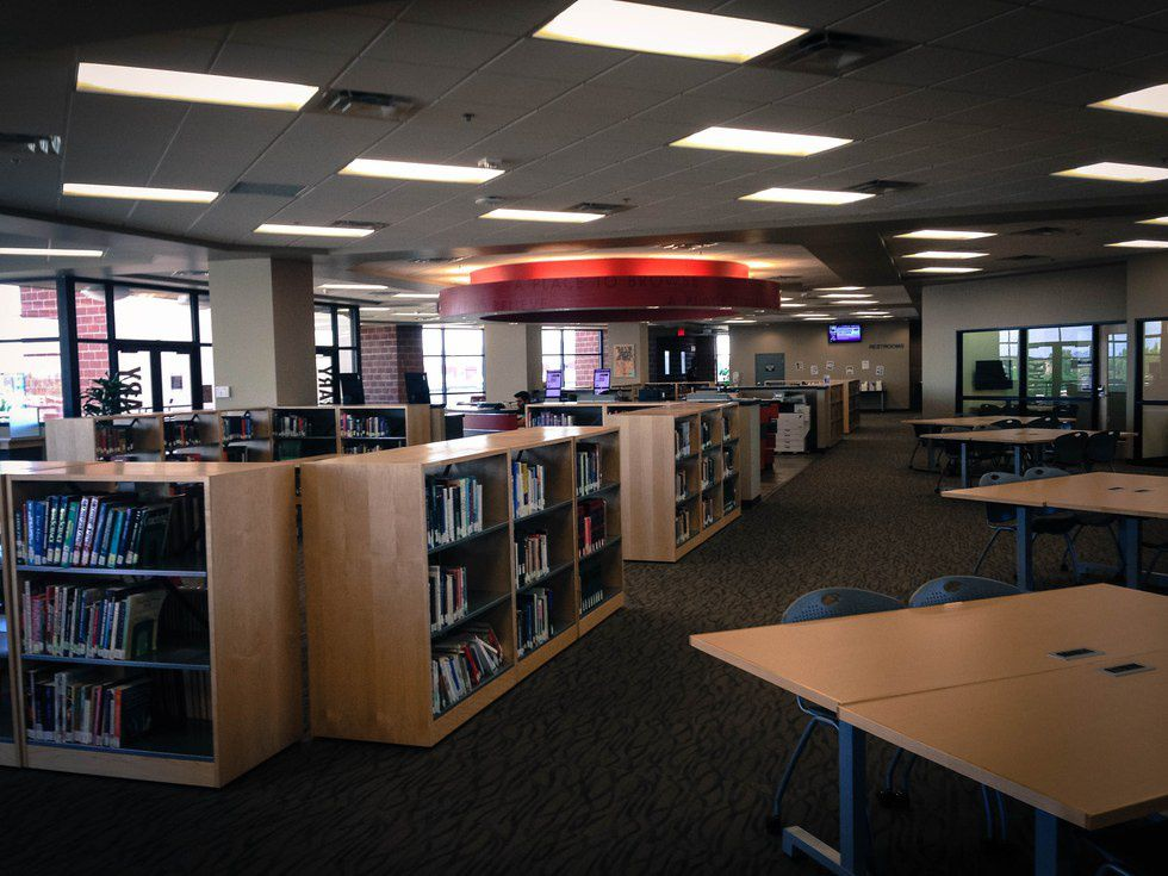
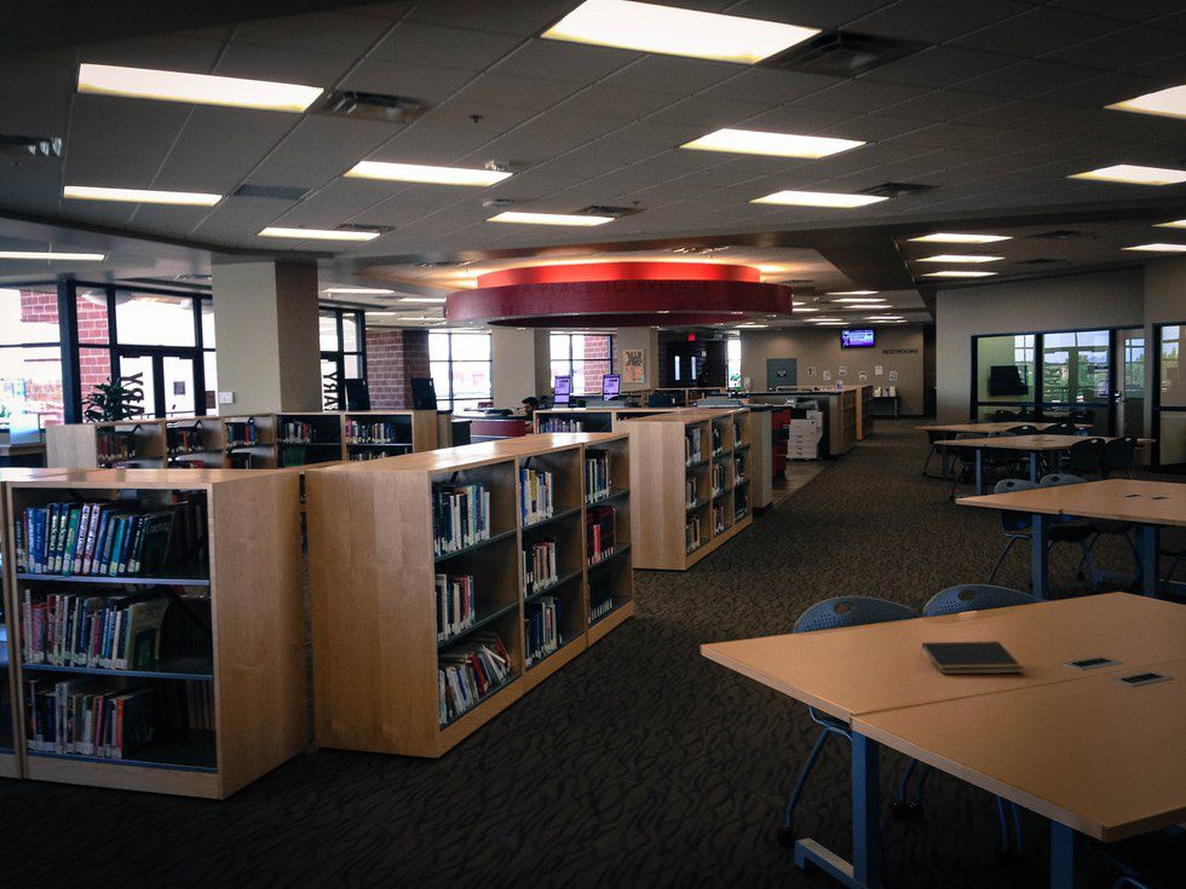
+ notepad (971, 657)
